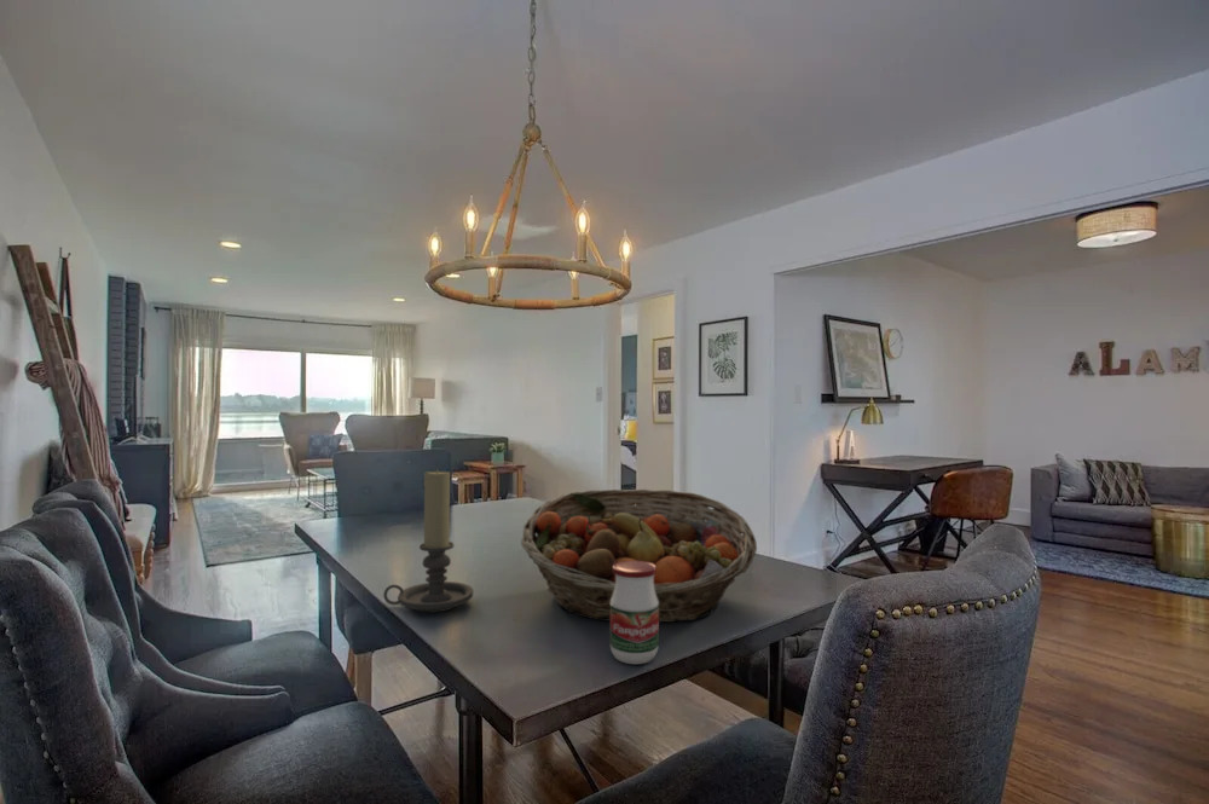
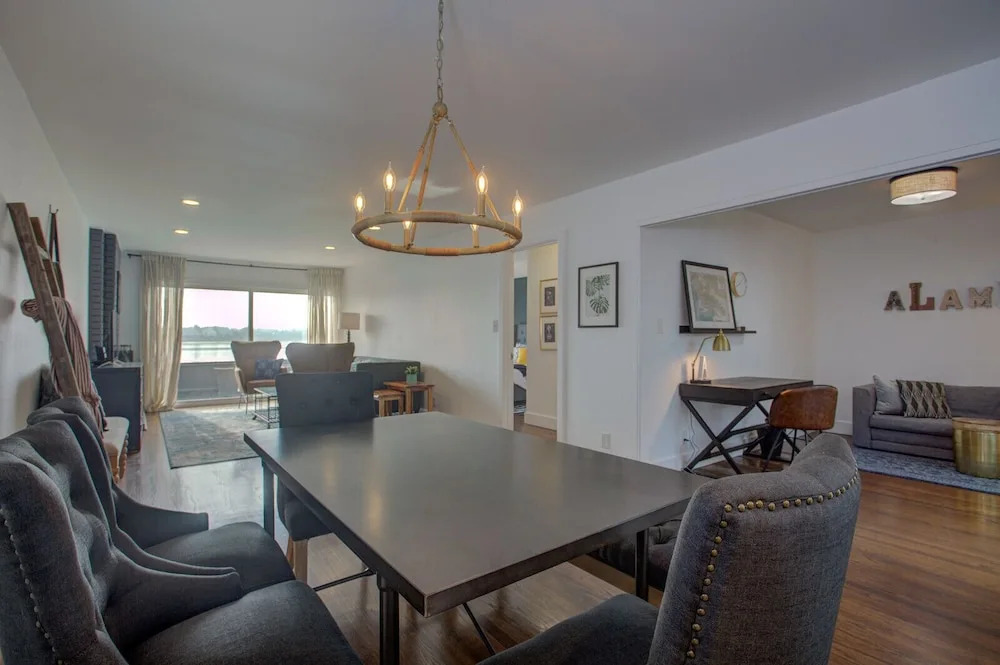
- jar (634, 611)
- fruit basket (636, 548)
- candle holder (429, 537)
